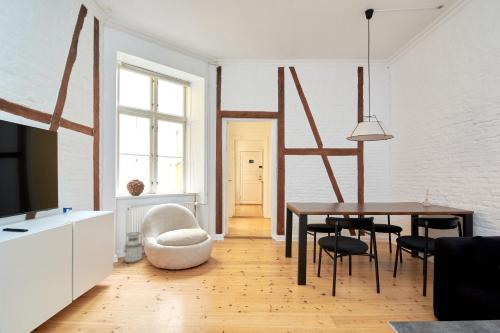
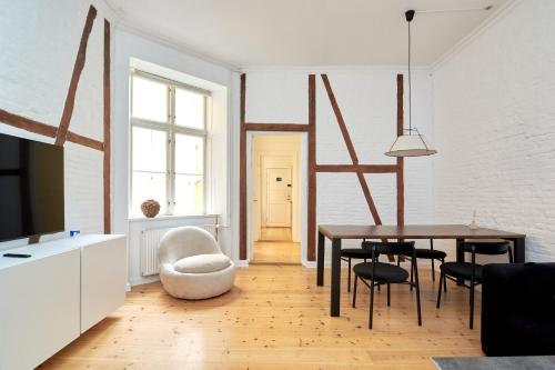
- planter (133, 246)
